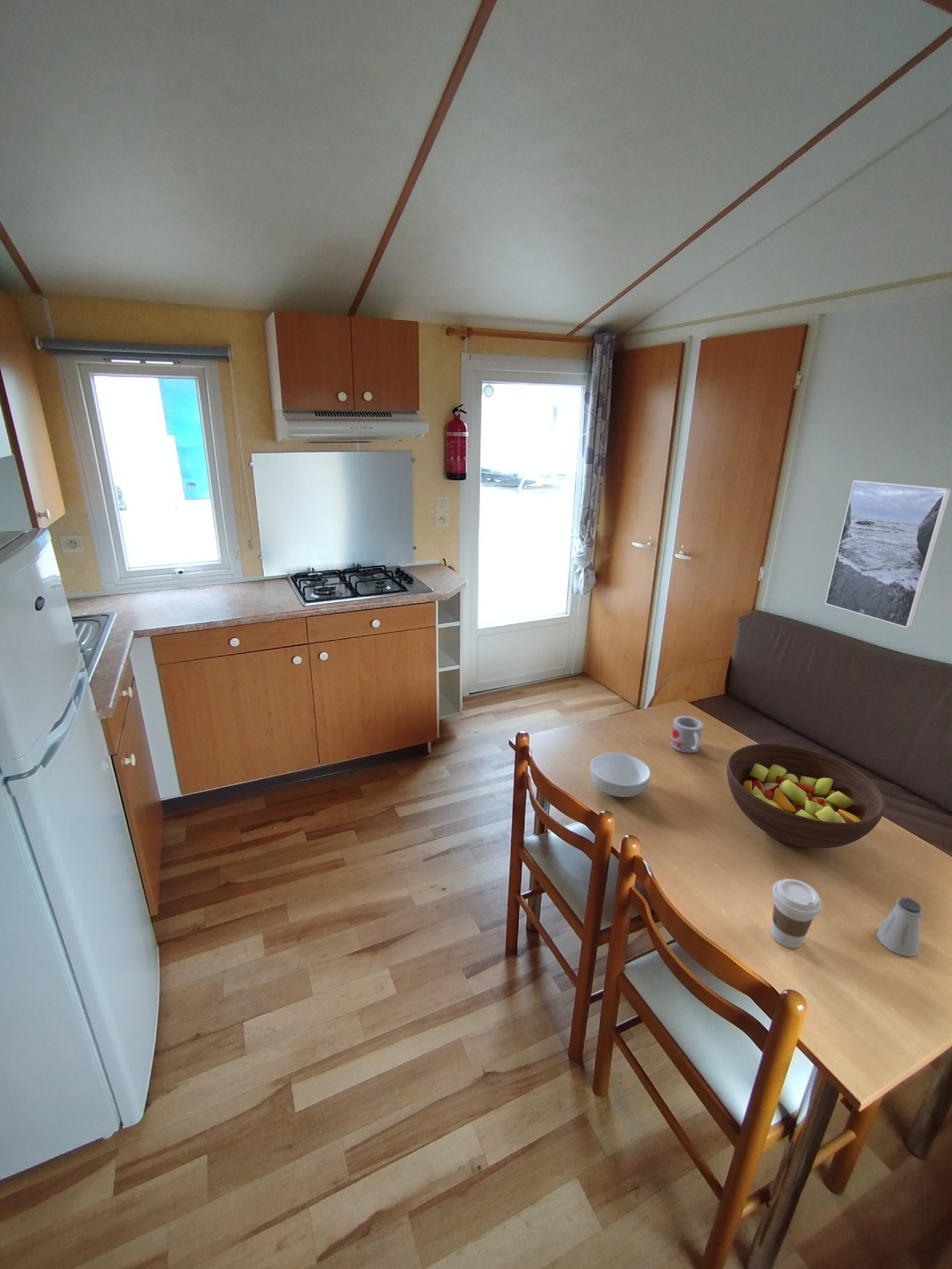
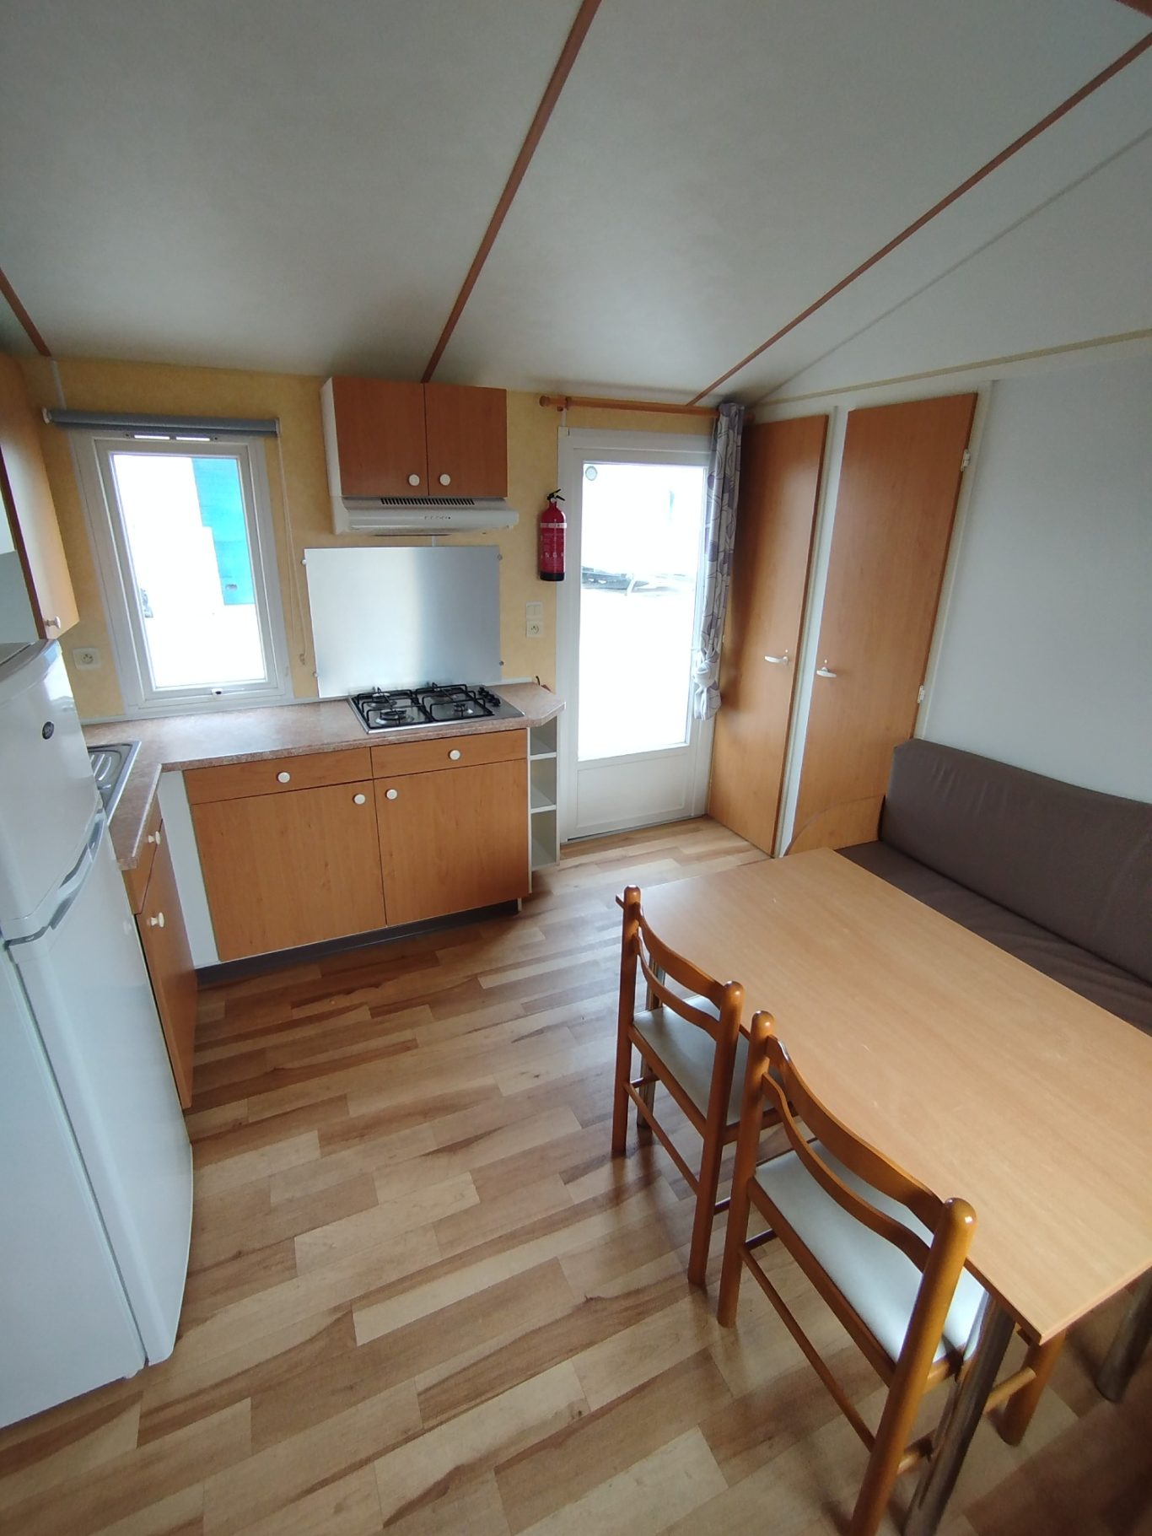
- cereal bowl (619, 778)
- mug (689, 736)
- coffee cup (792, 914)
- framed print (882, 552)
- fruit bowl (796, 806)
- saltshaker (903, 923)
